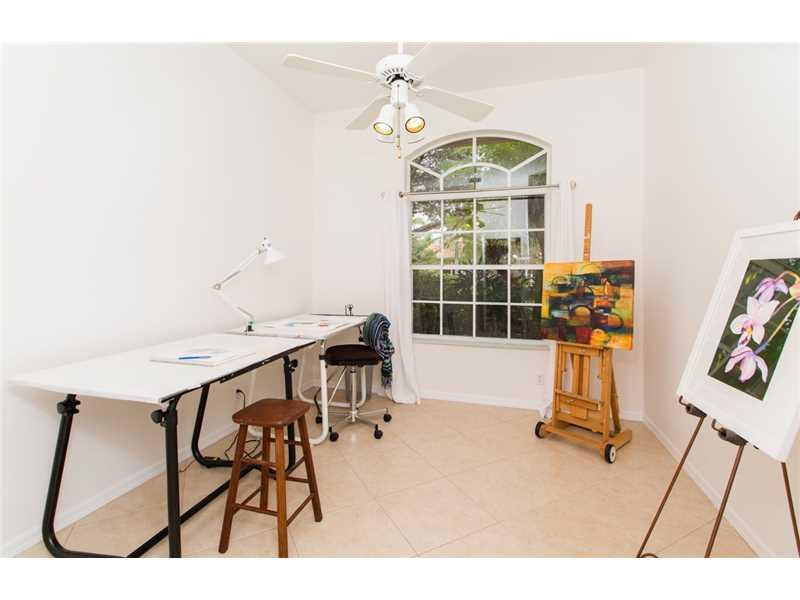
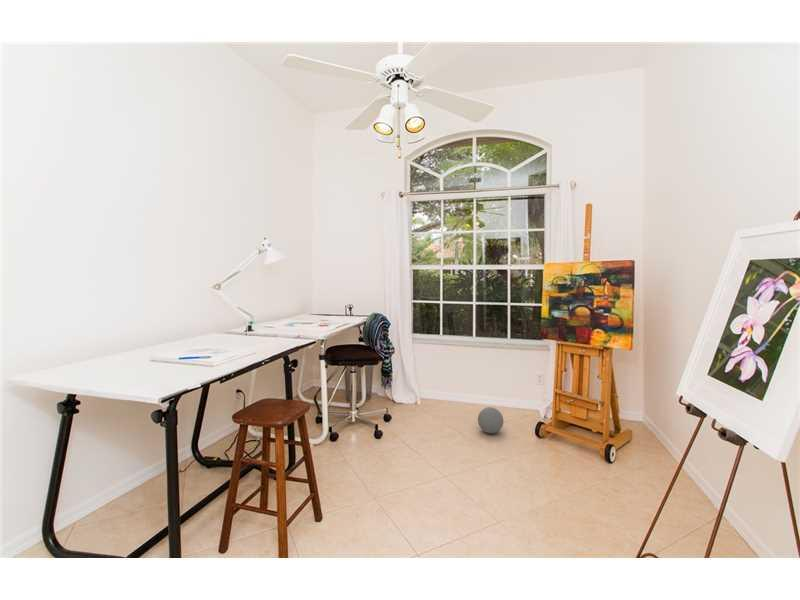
+ decorative ball (490, 420)
